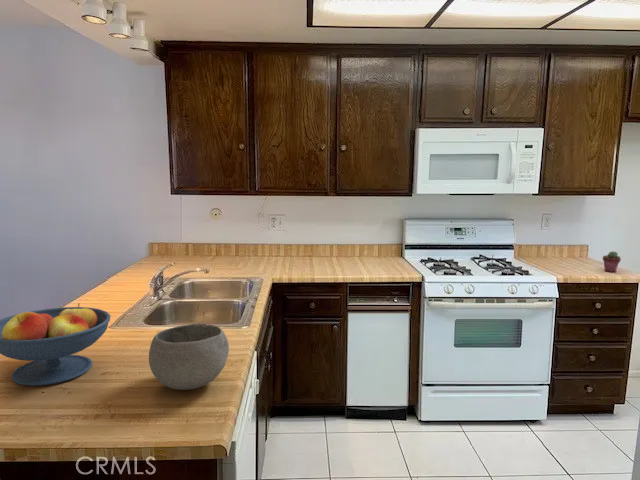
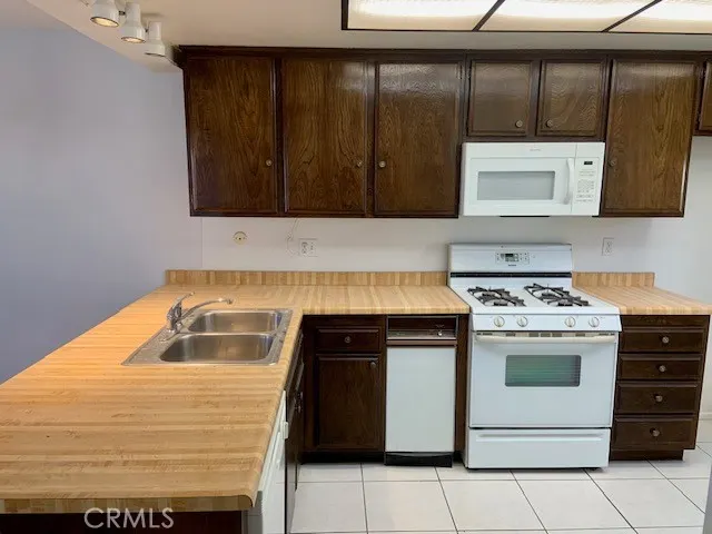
- potted succulent (611, 261)
- bowl (189, 358)
- fruit bowl (51, 337)
